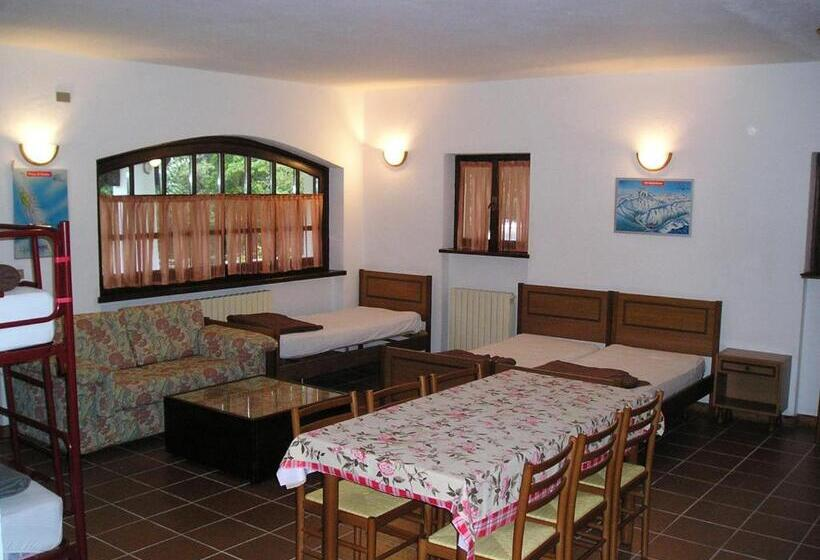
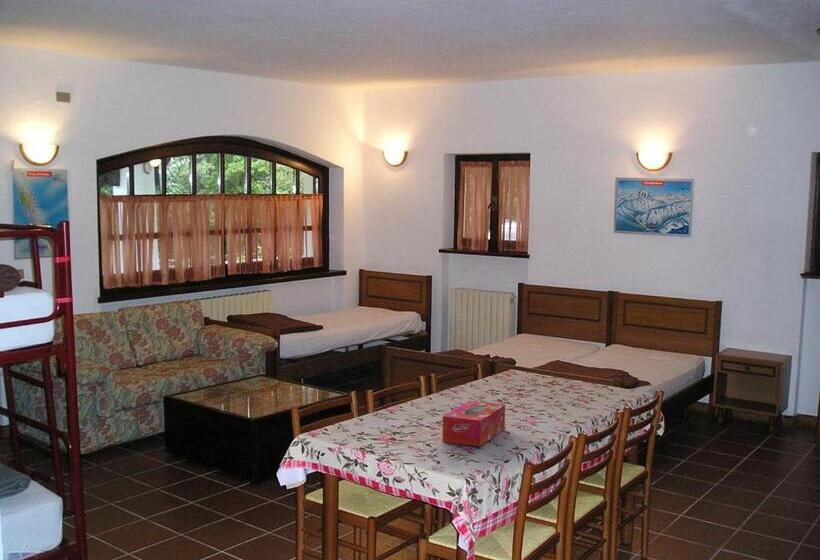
+ tissue box (474, 422)
